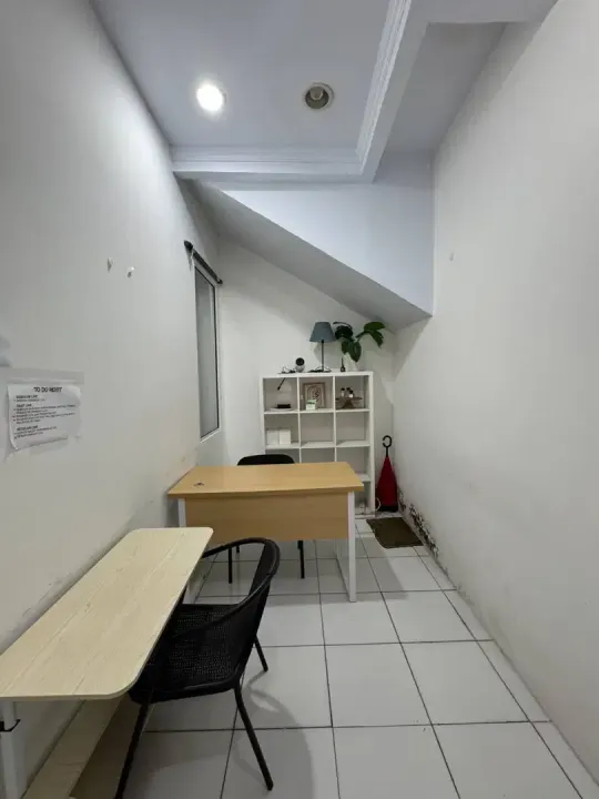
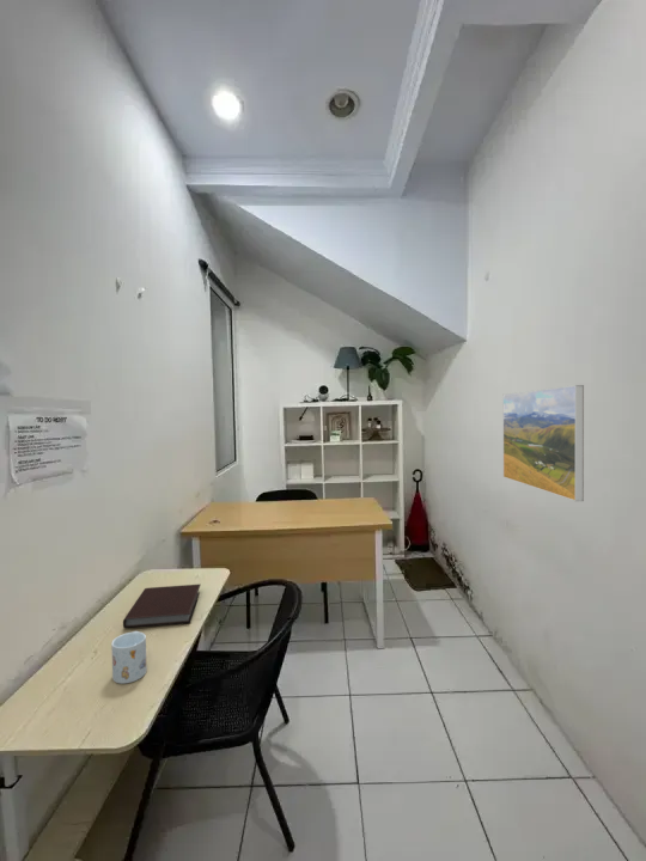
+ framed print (536, 439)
+ notebook (165, 604)
+ mug (132, 652)
